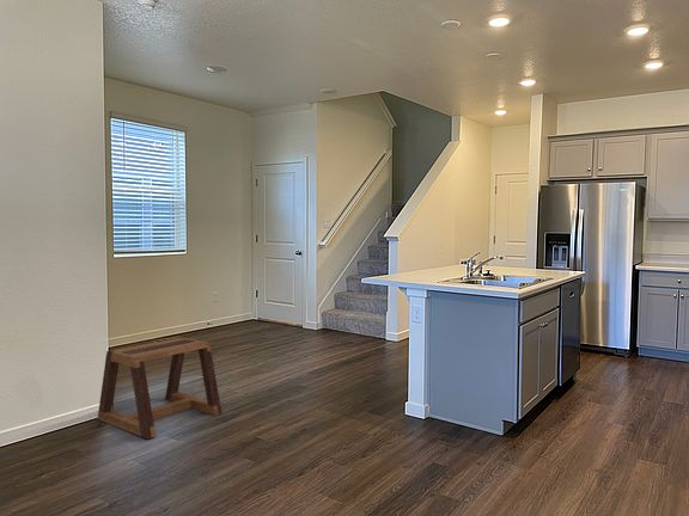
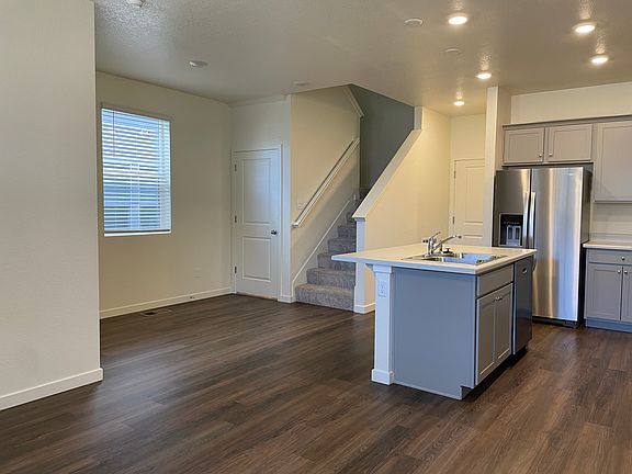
- stool (167, 381)
